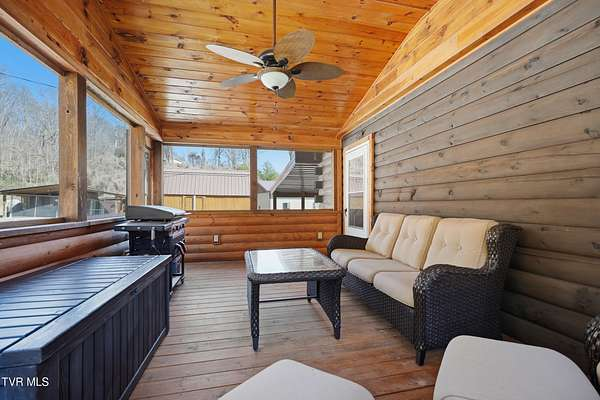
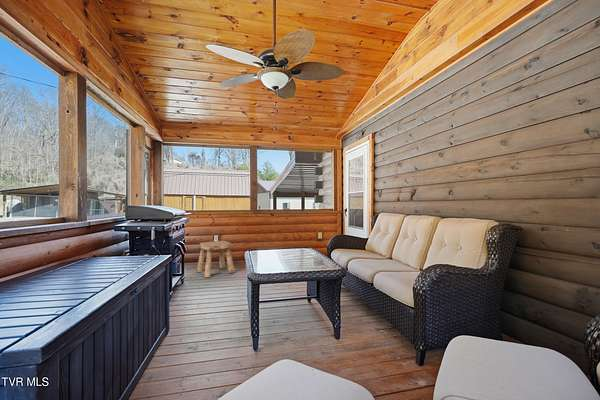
+ stool (219, 257)
